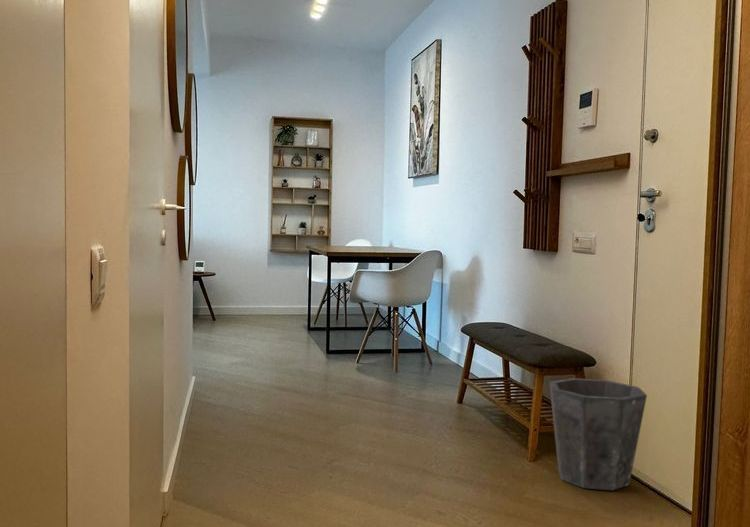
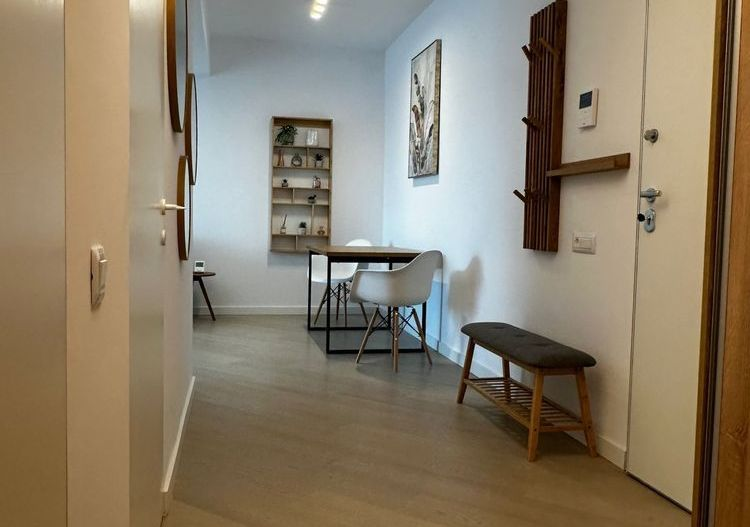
- waste bin (594, 432)
